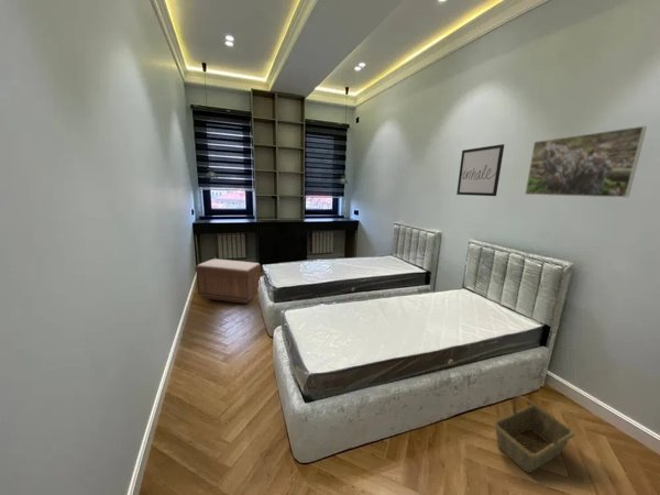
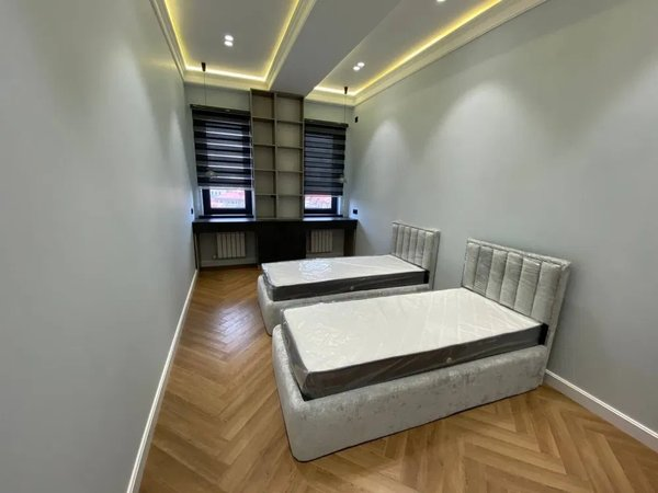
- wall art (477, 172)
- bench (229, 279)
- basket (532, 428)
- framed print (575, 166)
